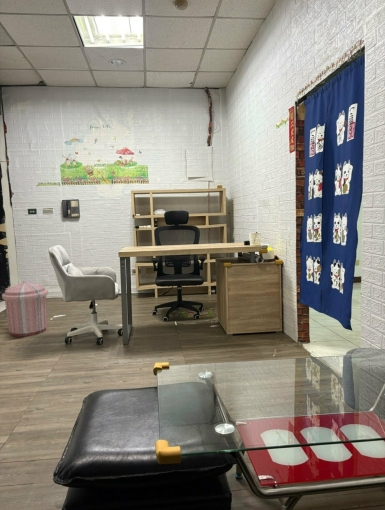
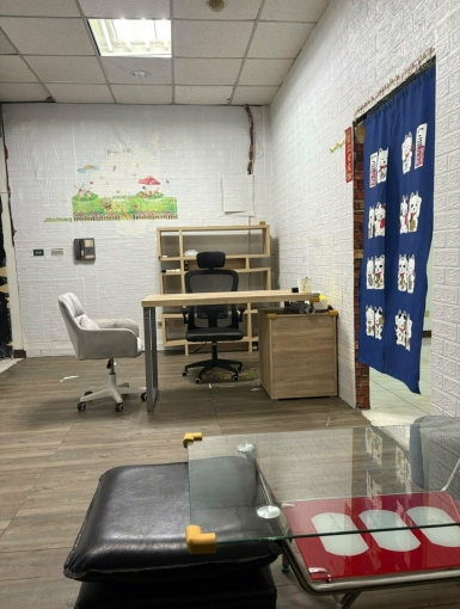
- trash can (26, 306)
